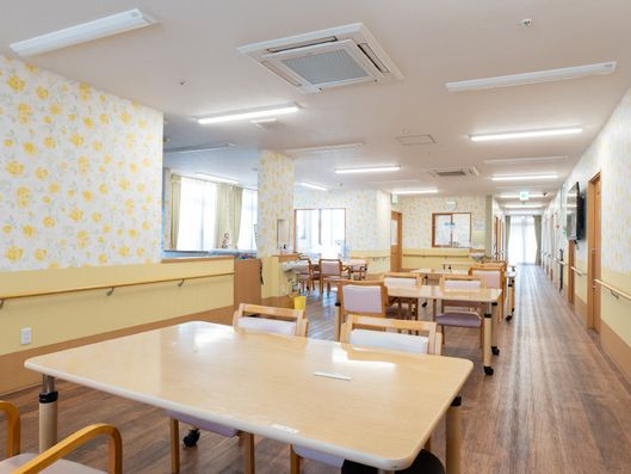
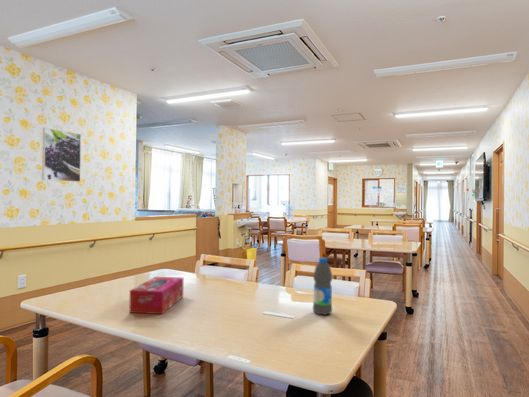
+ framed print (62, 156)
+ tissue box (158, 293)
+ water bottle (322, 285)
